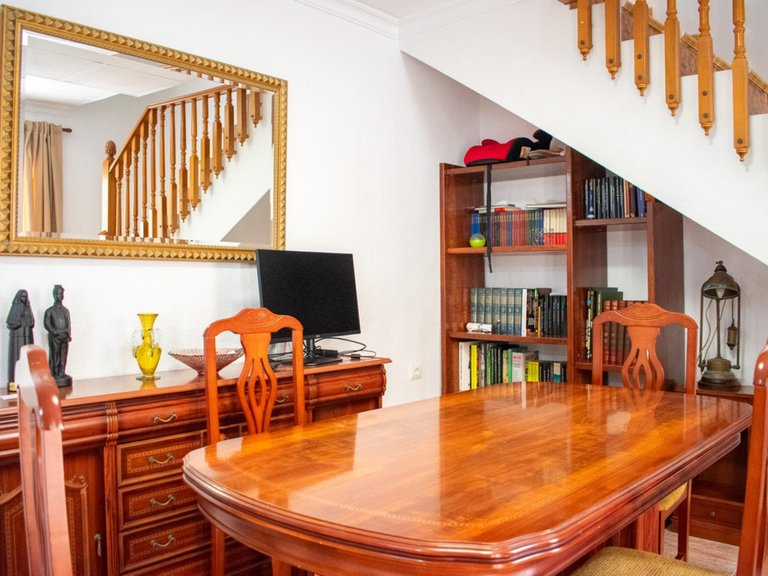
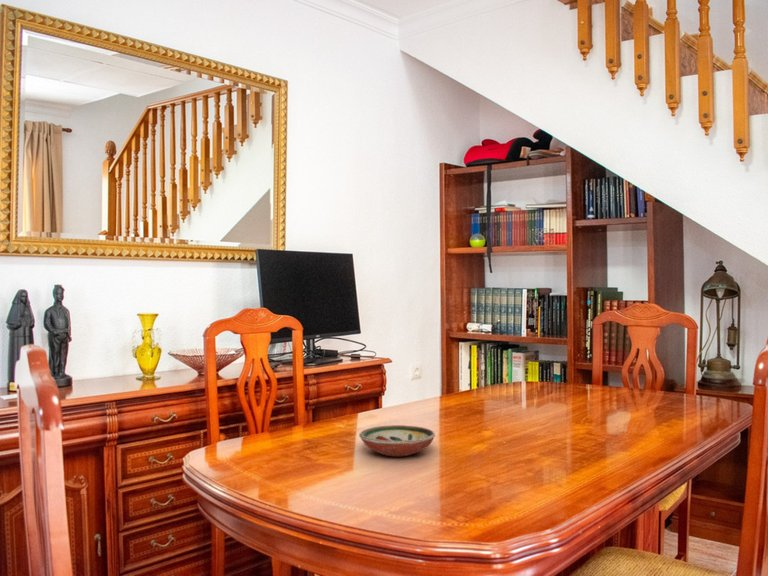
+ decorative bowl (397, 442)
